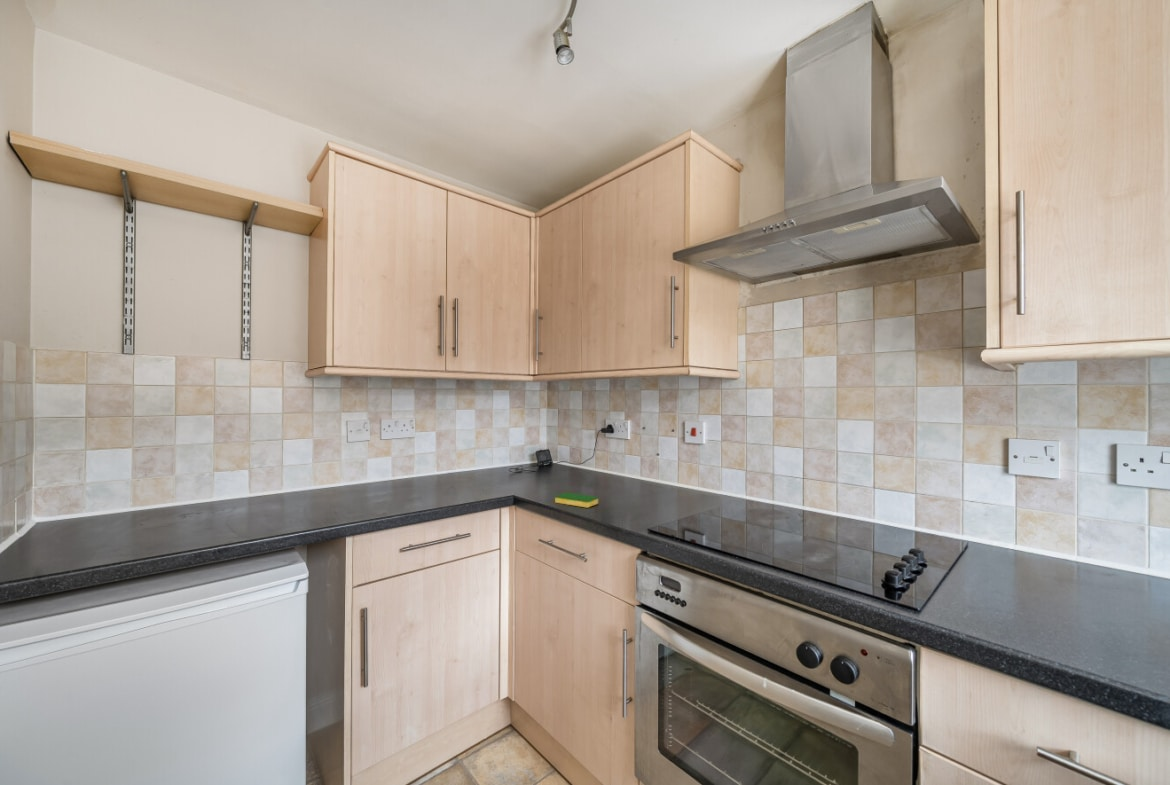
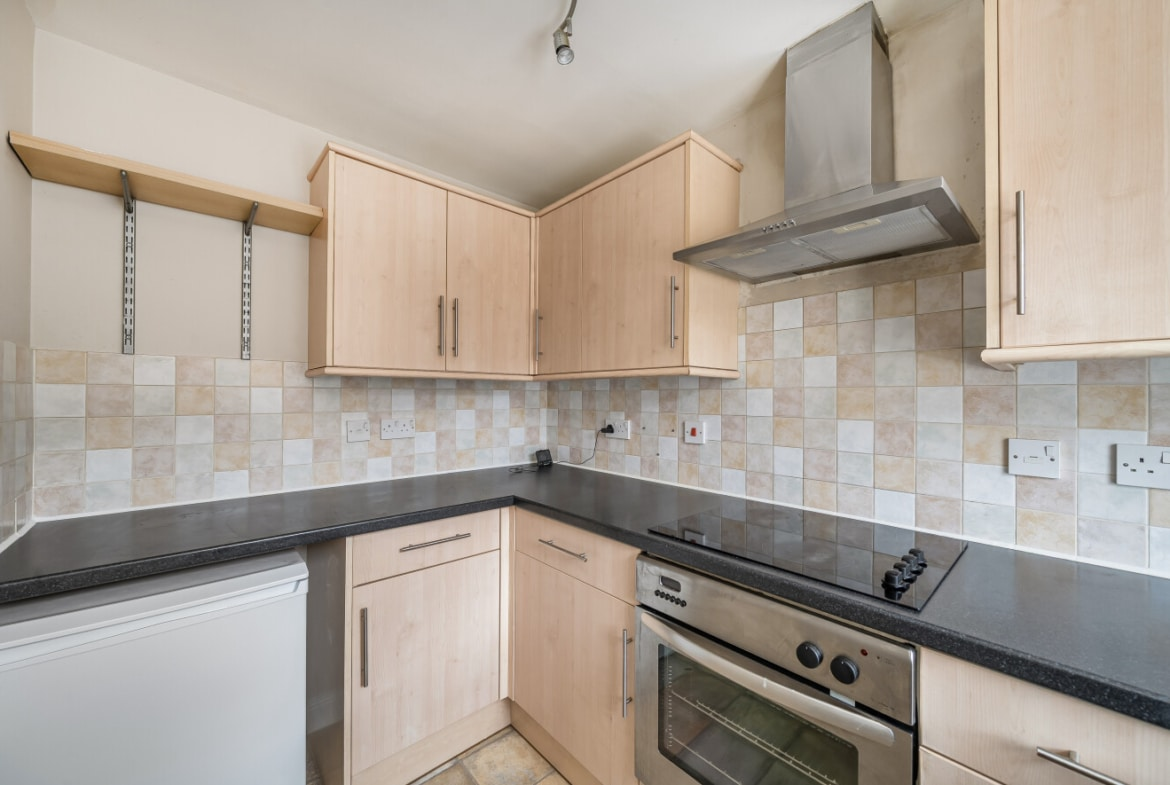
- dish sponge (576, 499)
